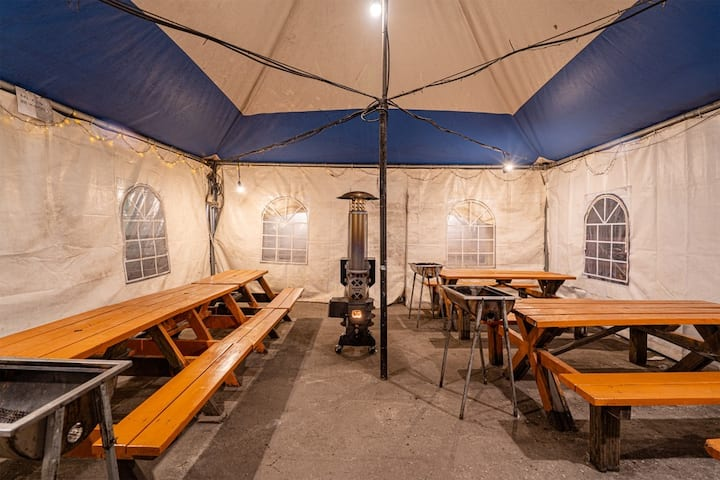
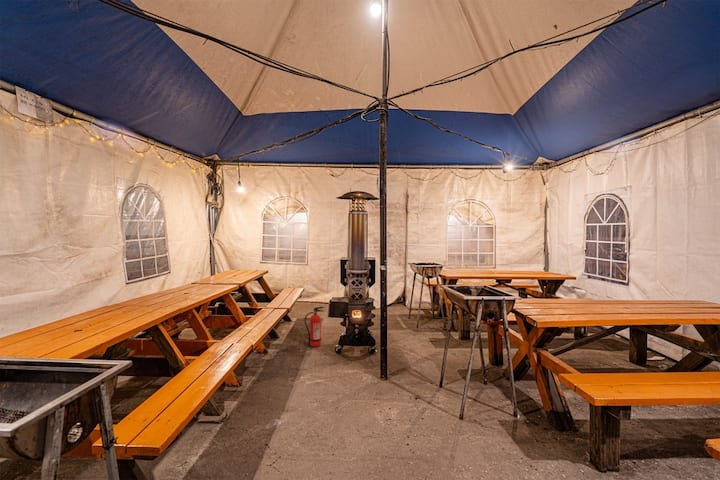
+ fire extinguisher (314, 326)
